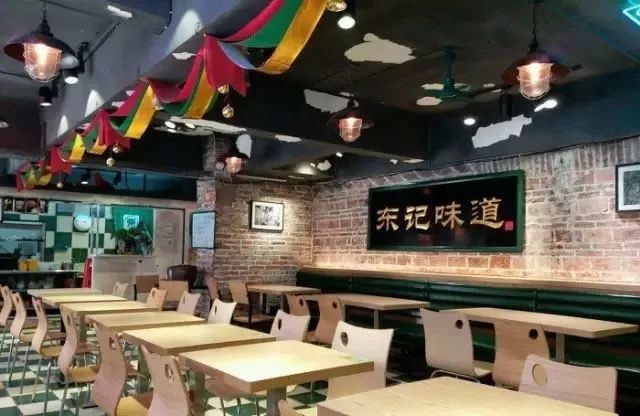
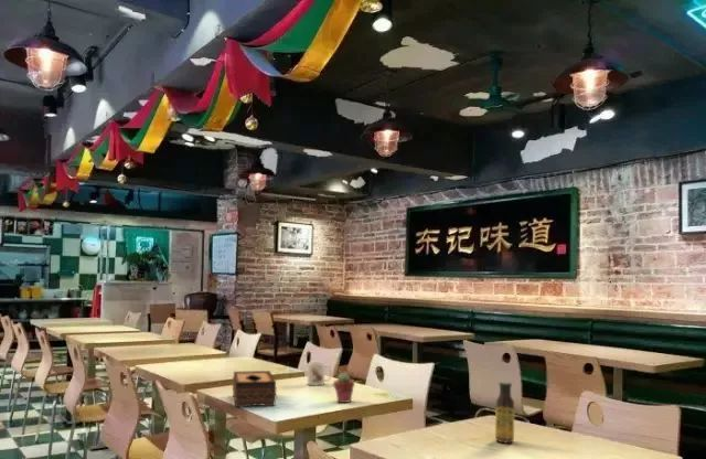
+ mug (319, 373)
+ tissue box (253, 387)
+ potted succulent (343, 386)
+ sauce bottle (504, 410)
